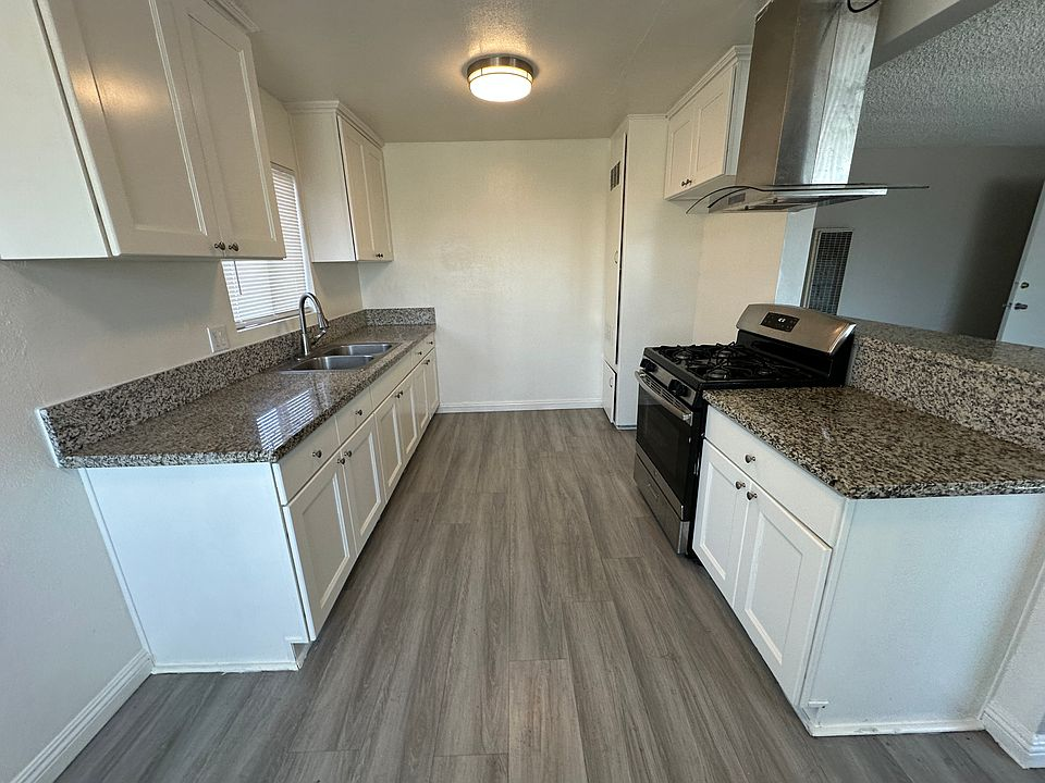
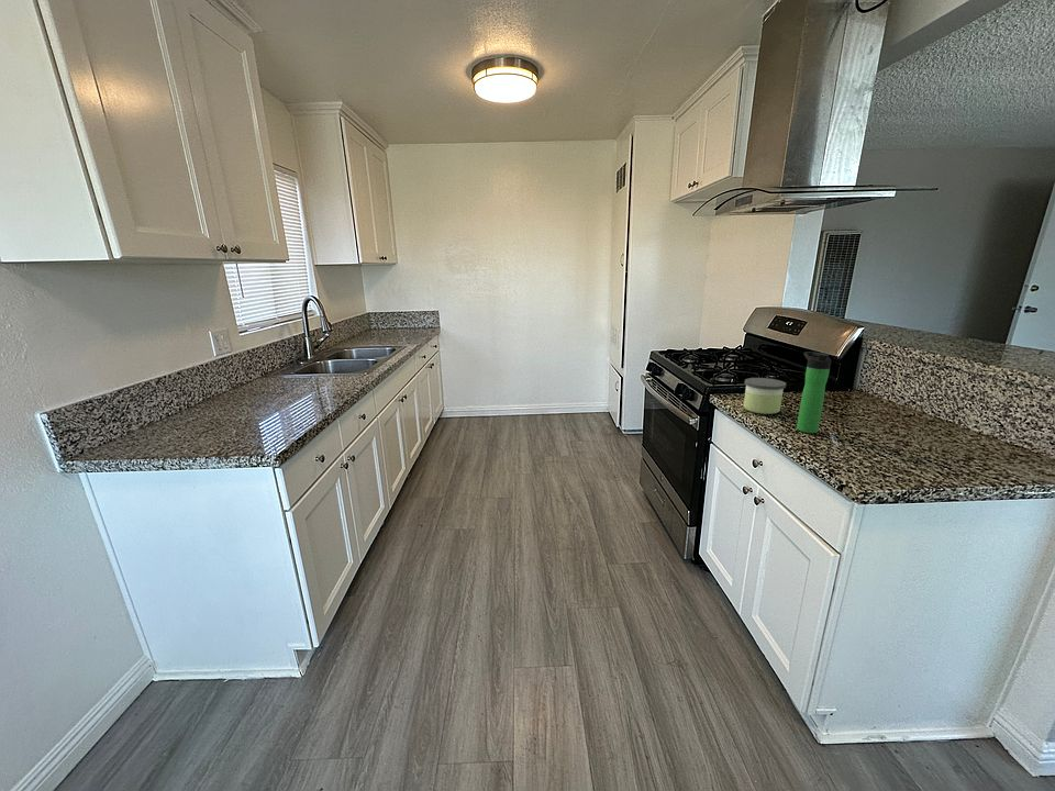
+ candle (763, 396)
+ bottle (811, 391)
